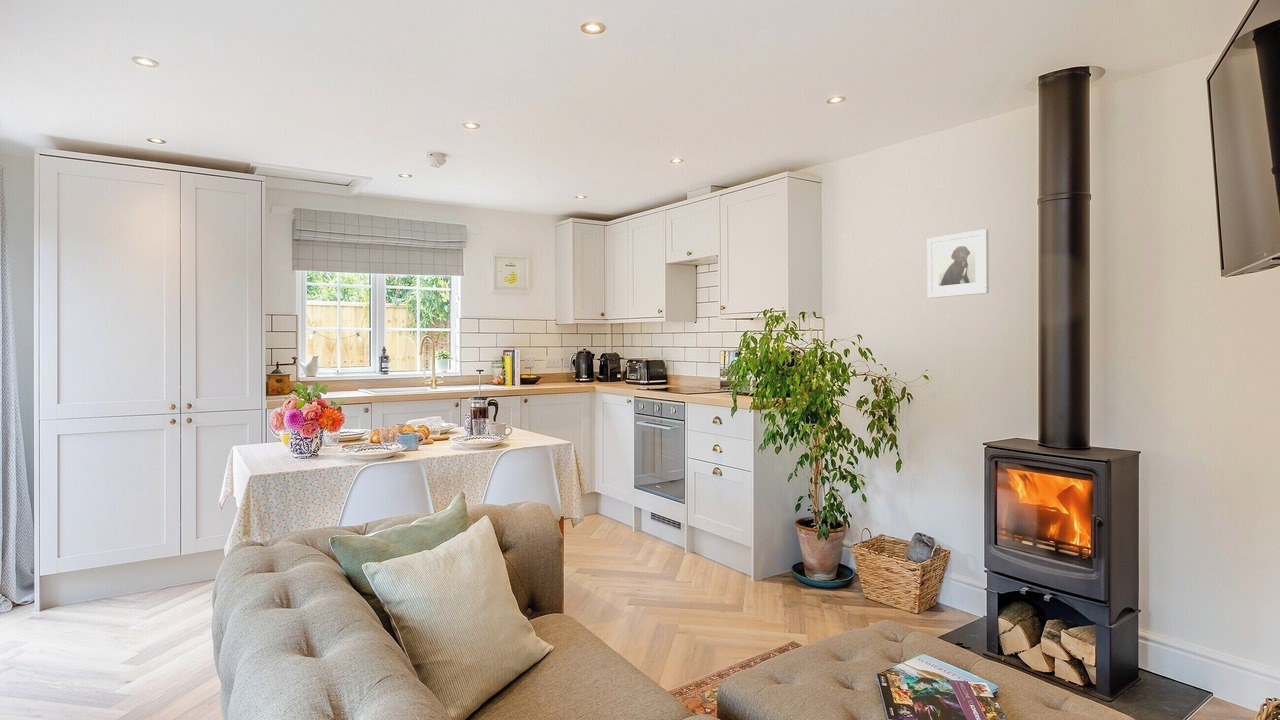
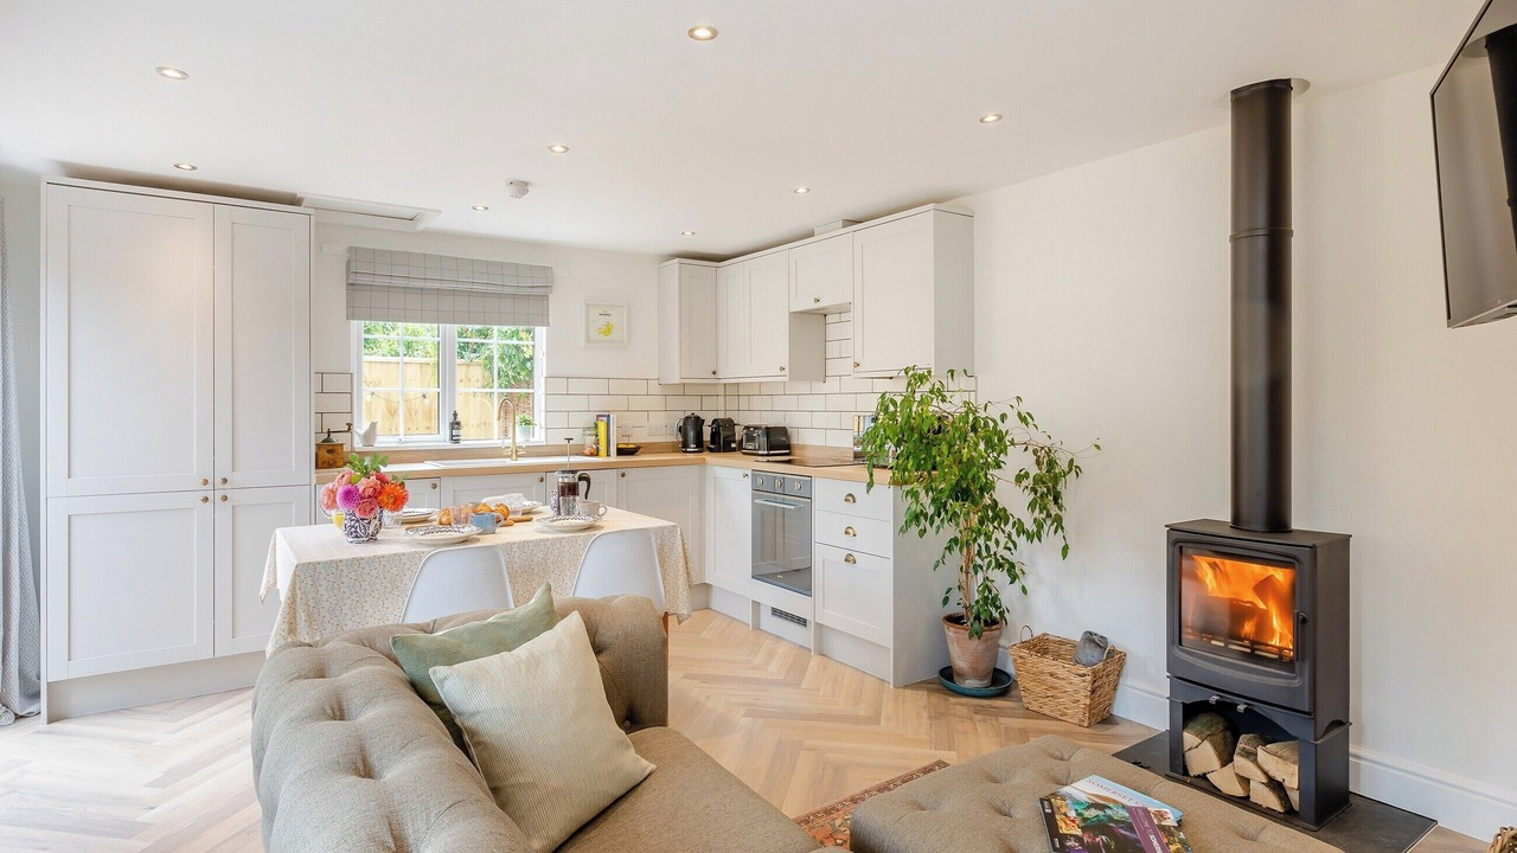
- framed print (956, 264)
